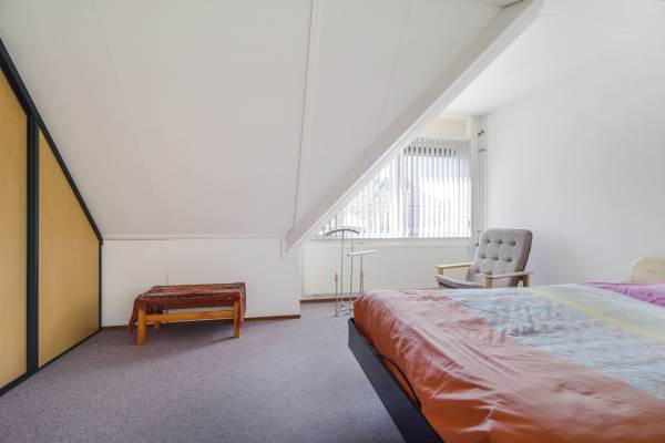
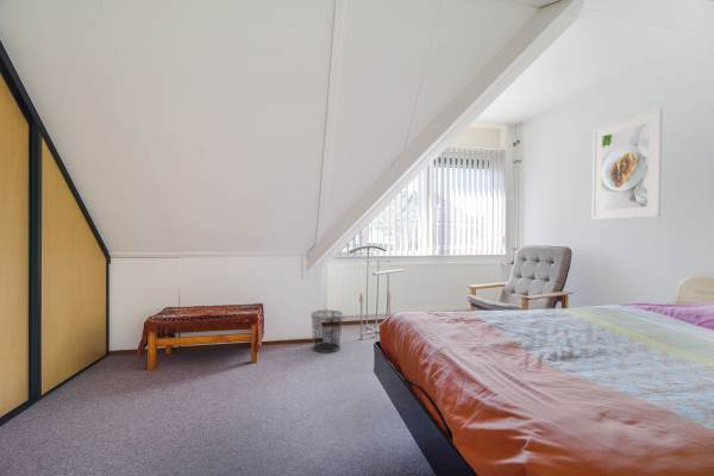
+ waste bin (326, 331)
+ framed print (624, 169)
